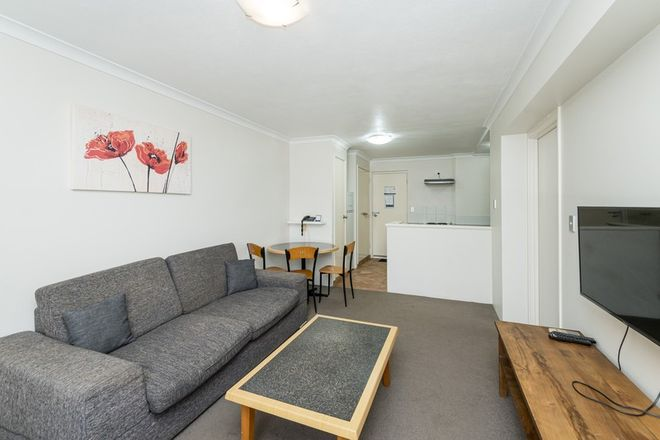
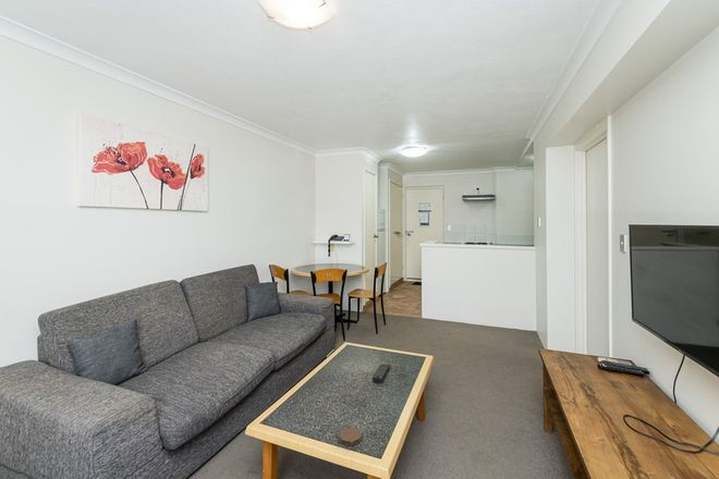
+ remote control (381, 372)
+ coaster (350, 435)
